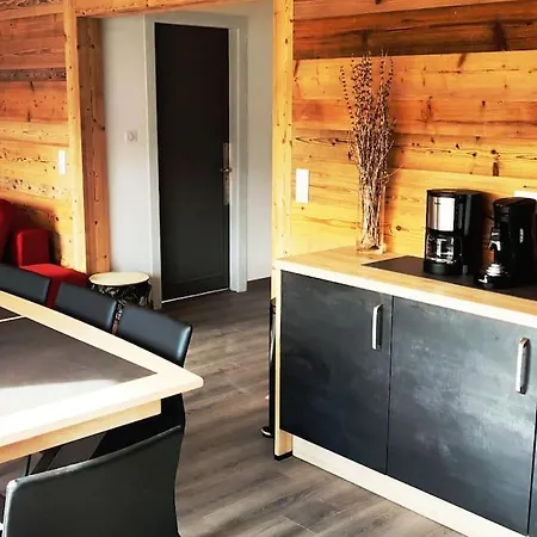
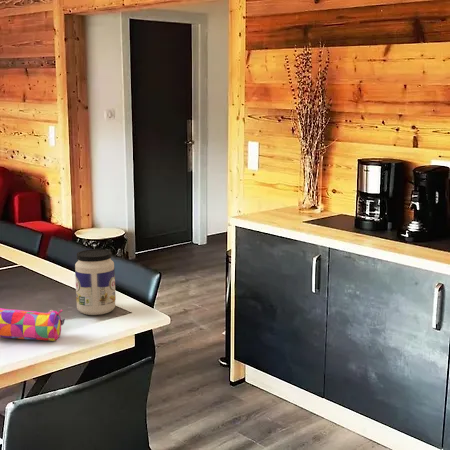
+ jar (95, 282)
+ pencil case (26, 323)
